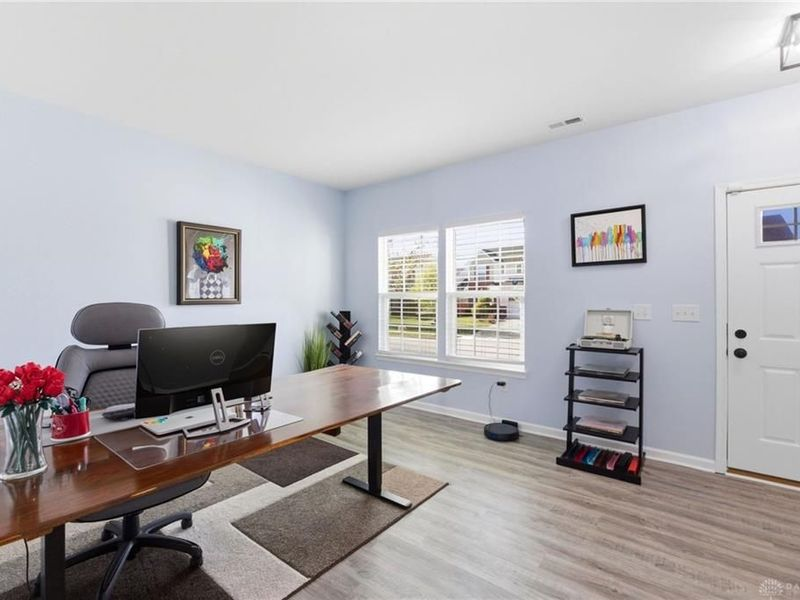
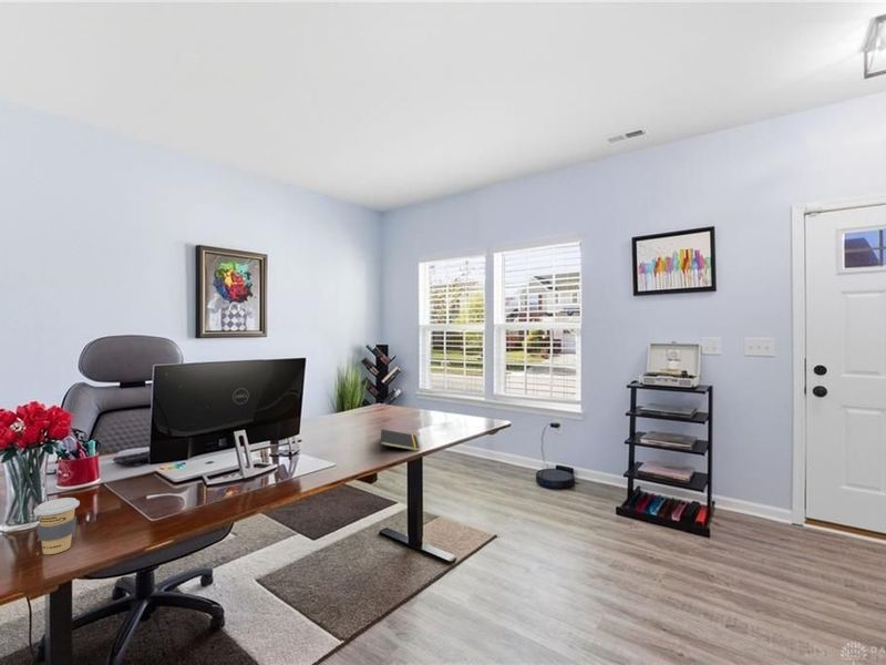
+ notepad (399, 439)
+ coffee cup (56, 525)
